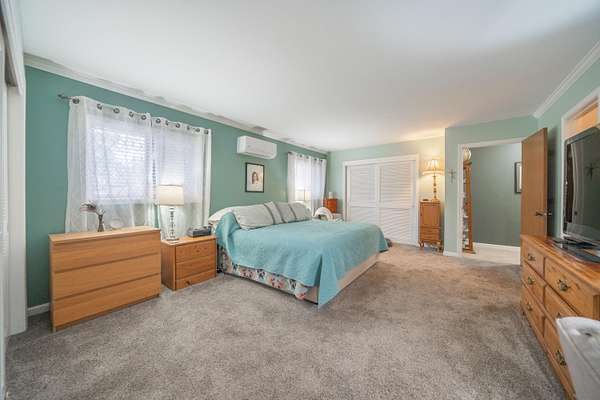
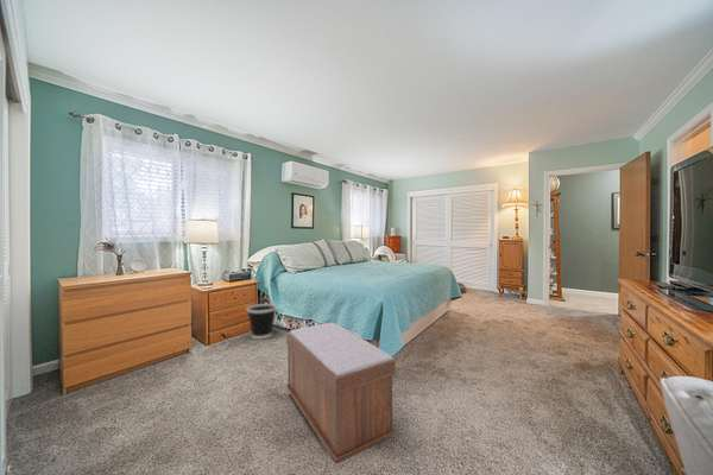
+ wastebasket (261, 321)
+ bench (334, 378)
